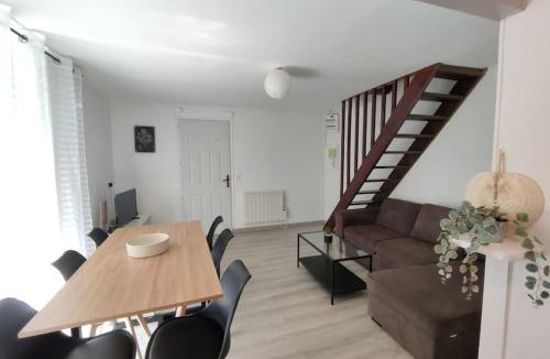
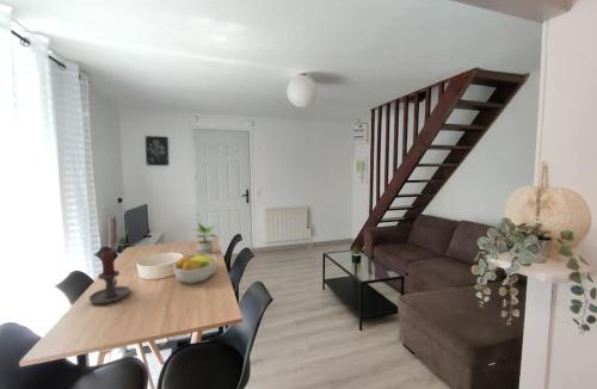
+ fruit bowl (196, 265)
+ potted plant (205, 239)
+ candle holder (110, 272)
